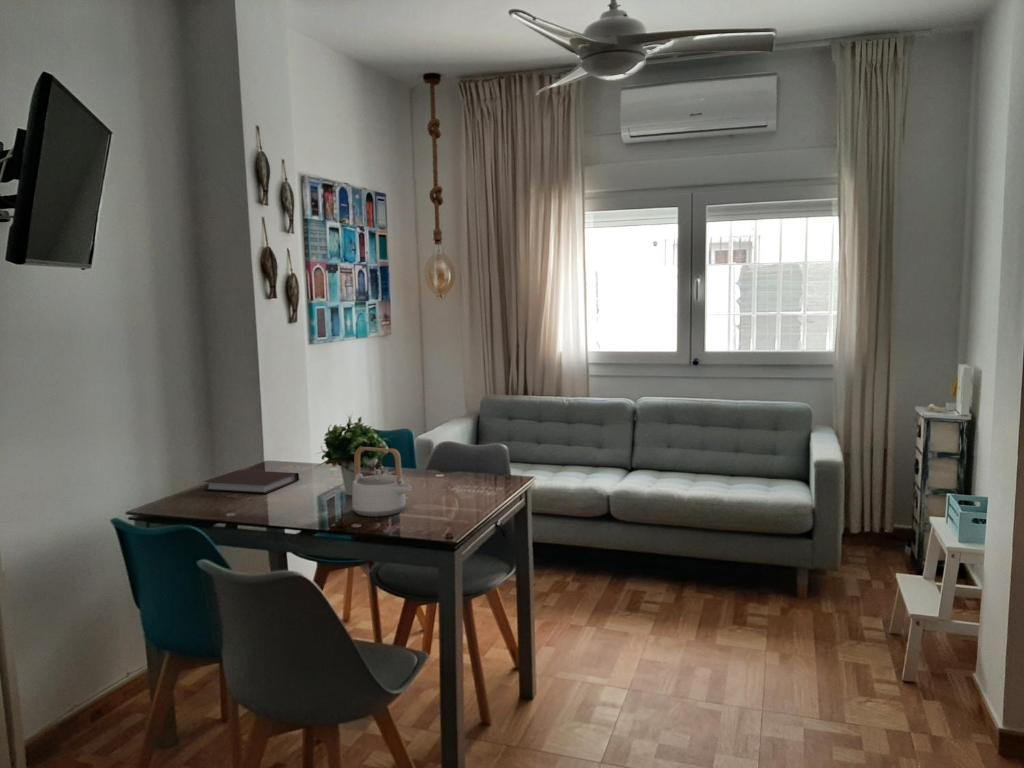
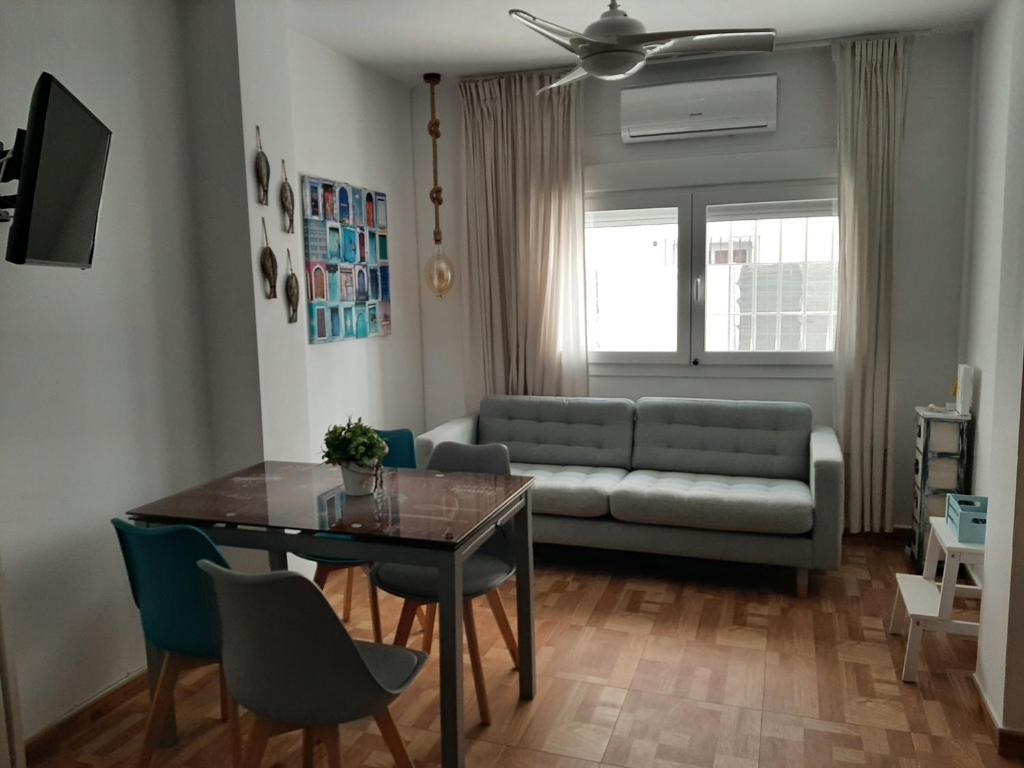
- notebook (252, 480)
- teapot (382, 480)
